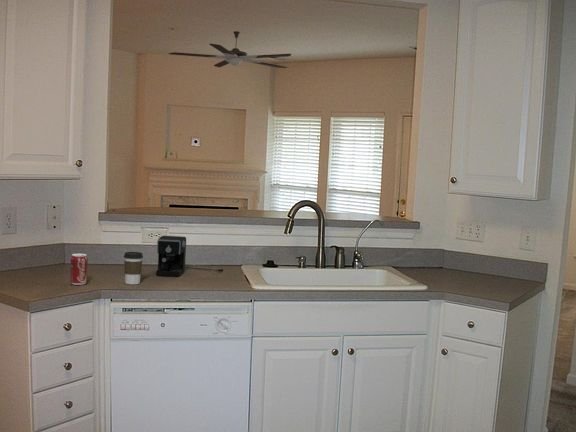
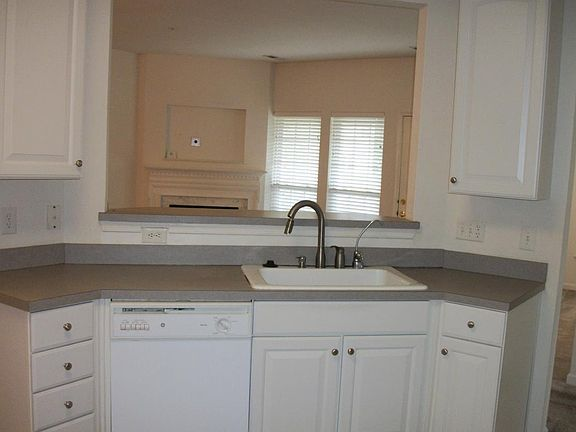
- coffee cup (133, 268)
- ceiling fan (230, 50)
- coffee maker (185, 256)
- beverage can (78, 268)
